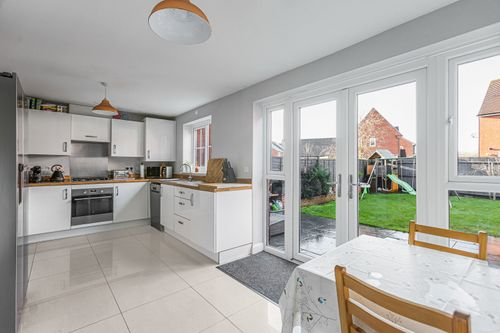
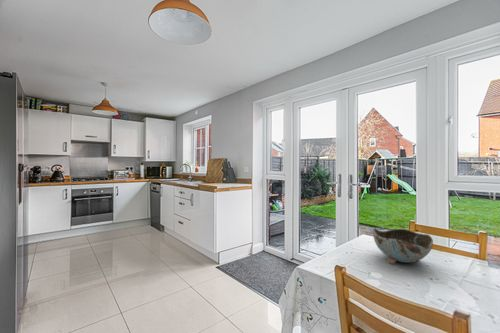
+ bowl (400, 245)
